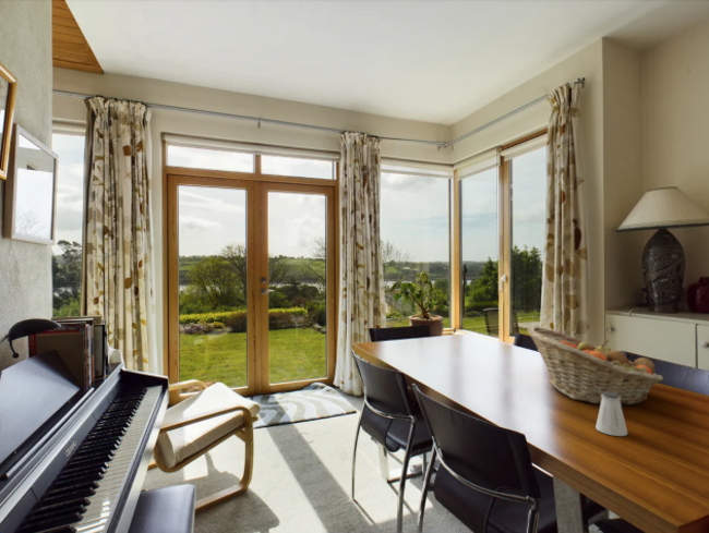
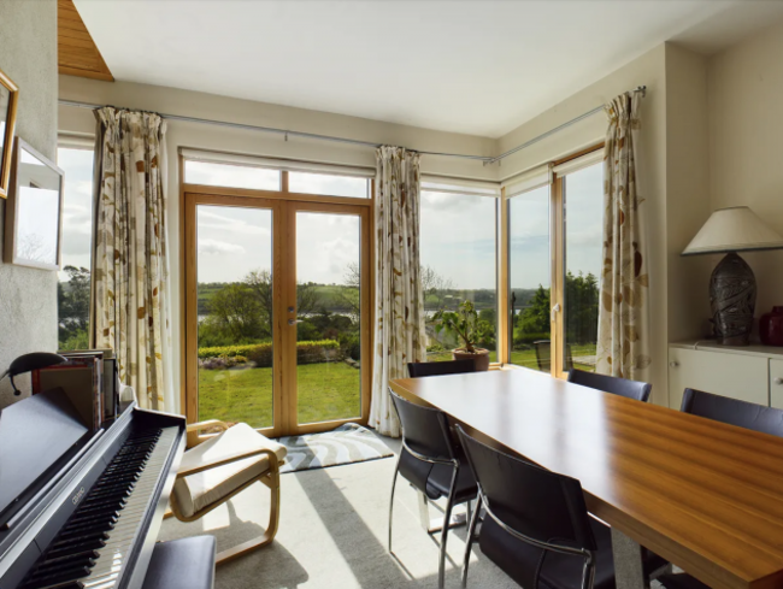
- saltshaker (611, 412)
- fruit basket (588, 361)
